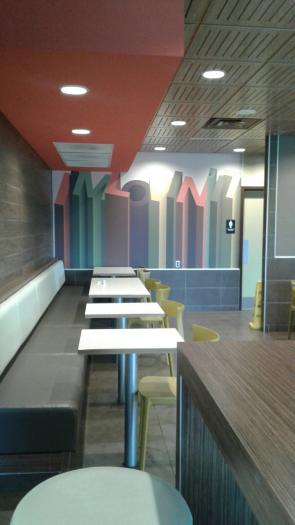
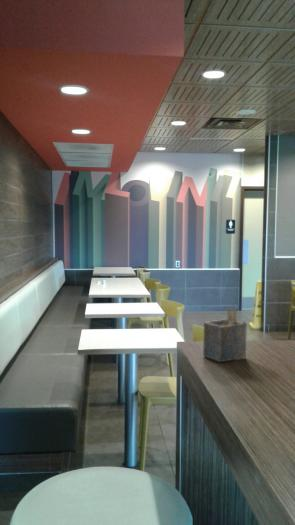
+ napkin holder (224, 333)
